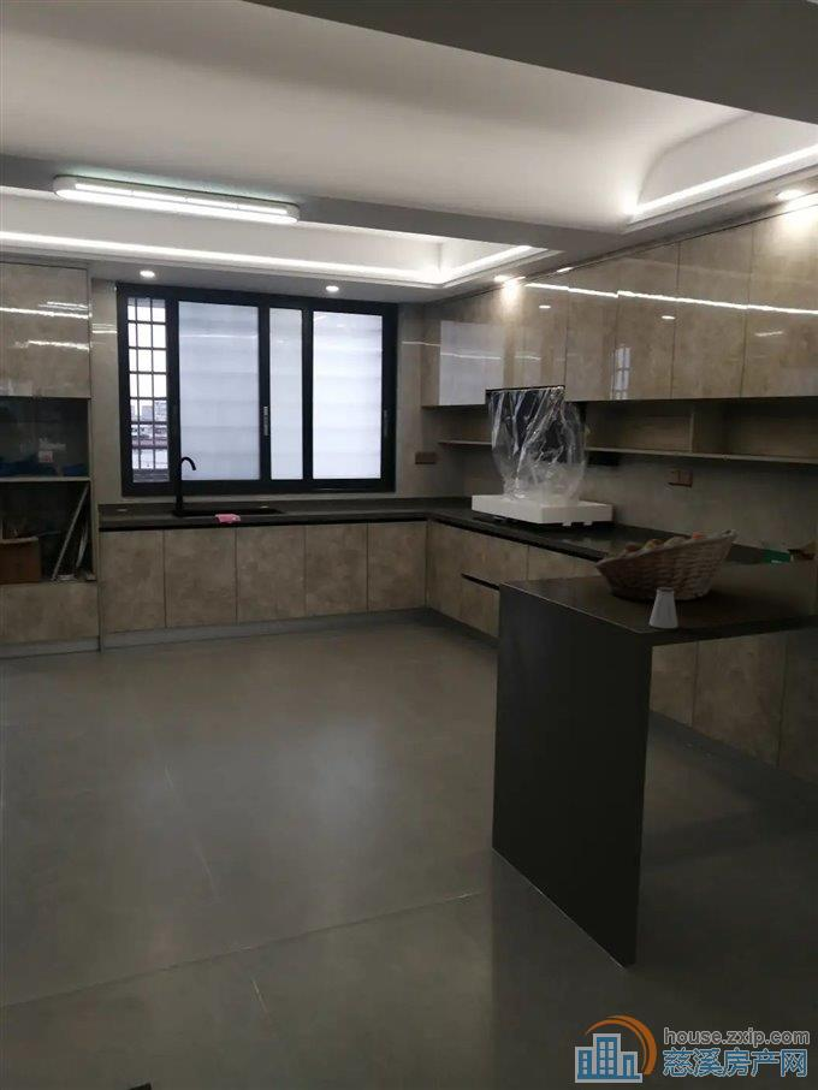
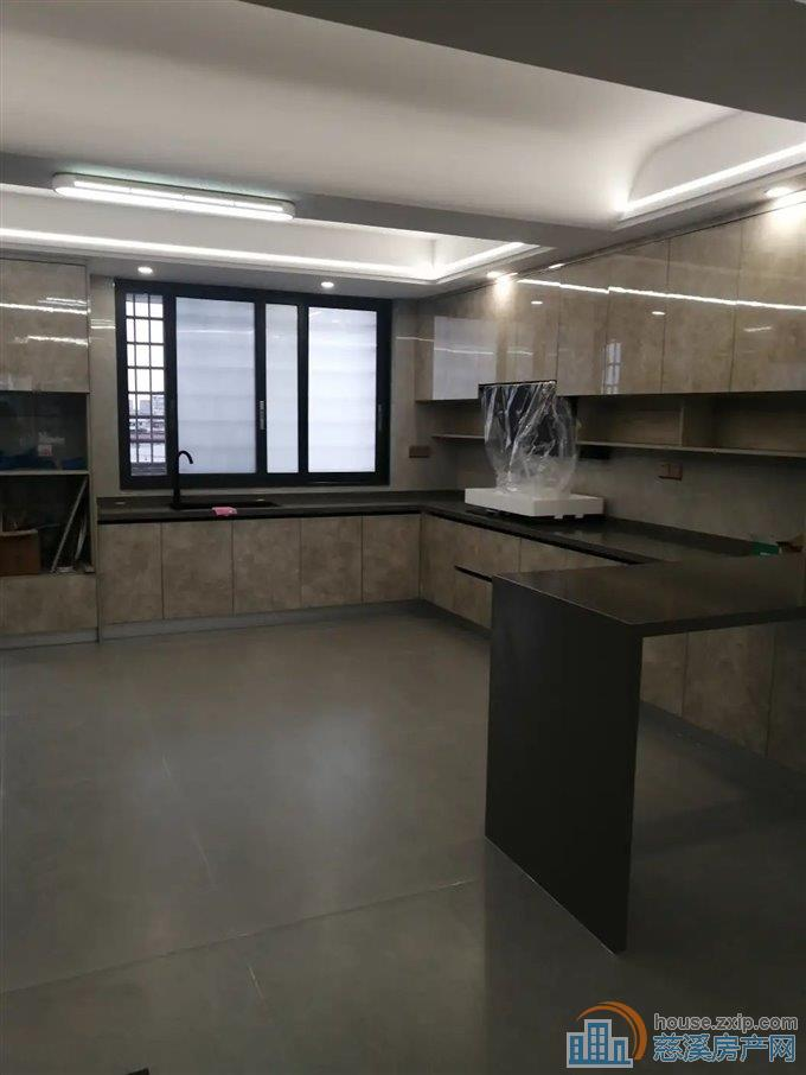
- fruit basket (666, 559)
- saltshaker (664, 606)
